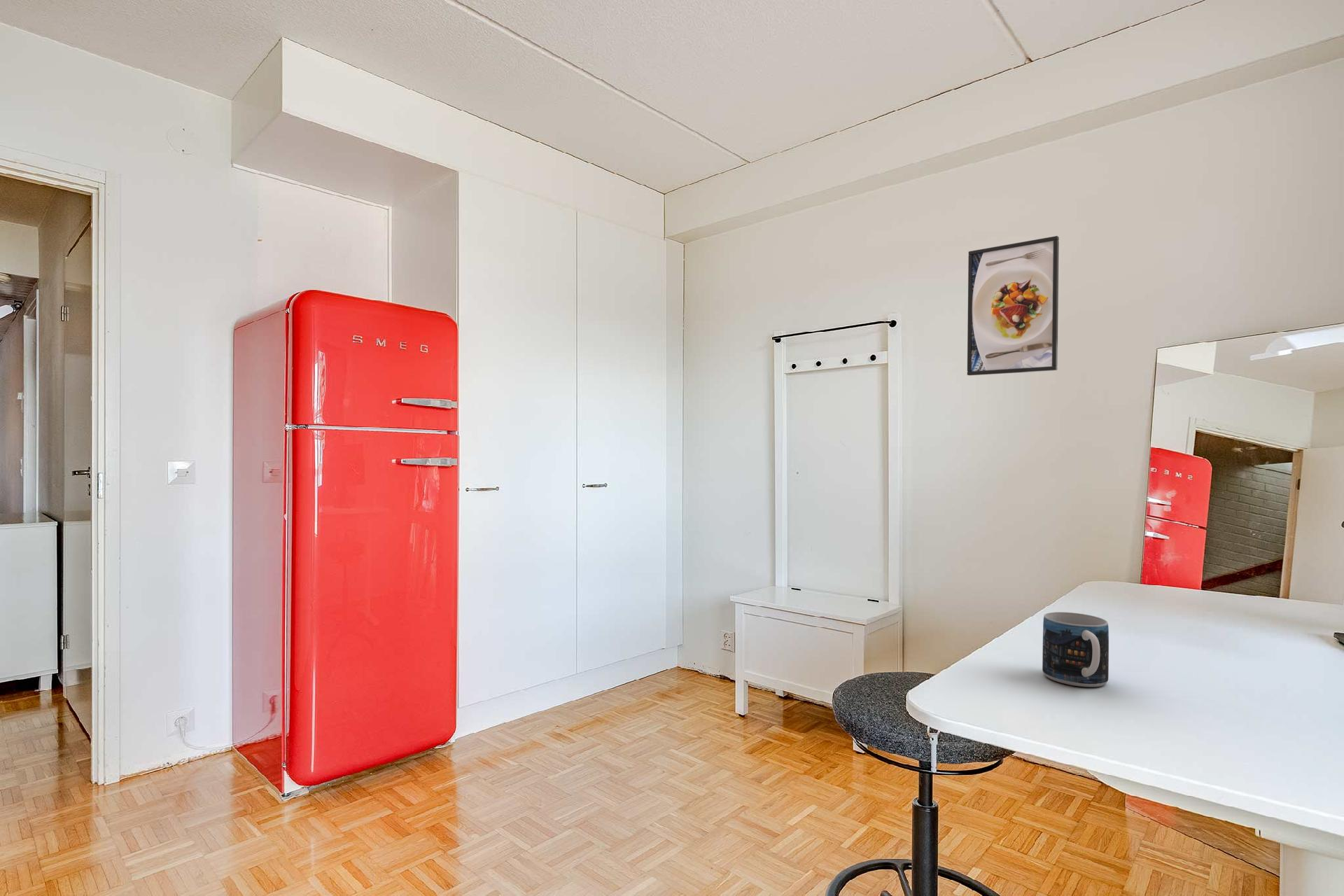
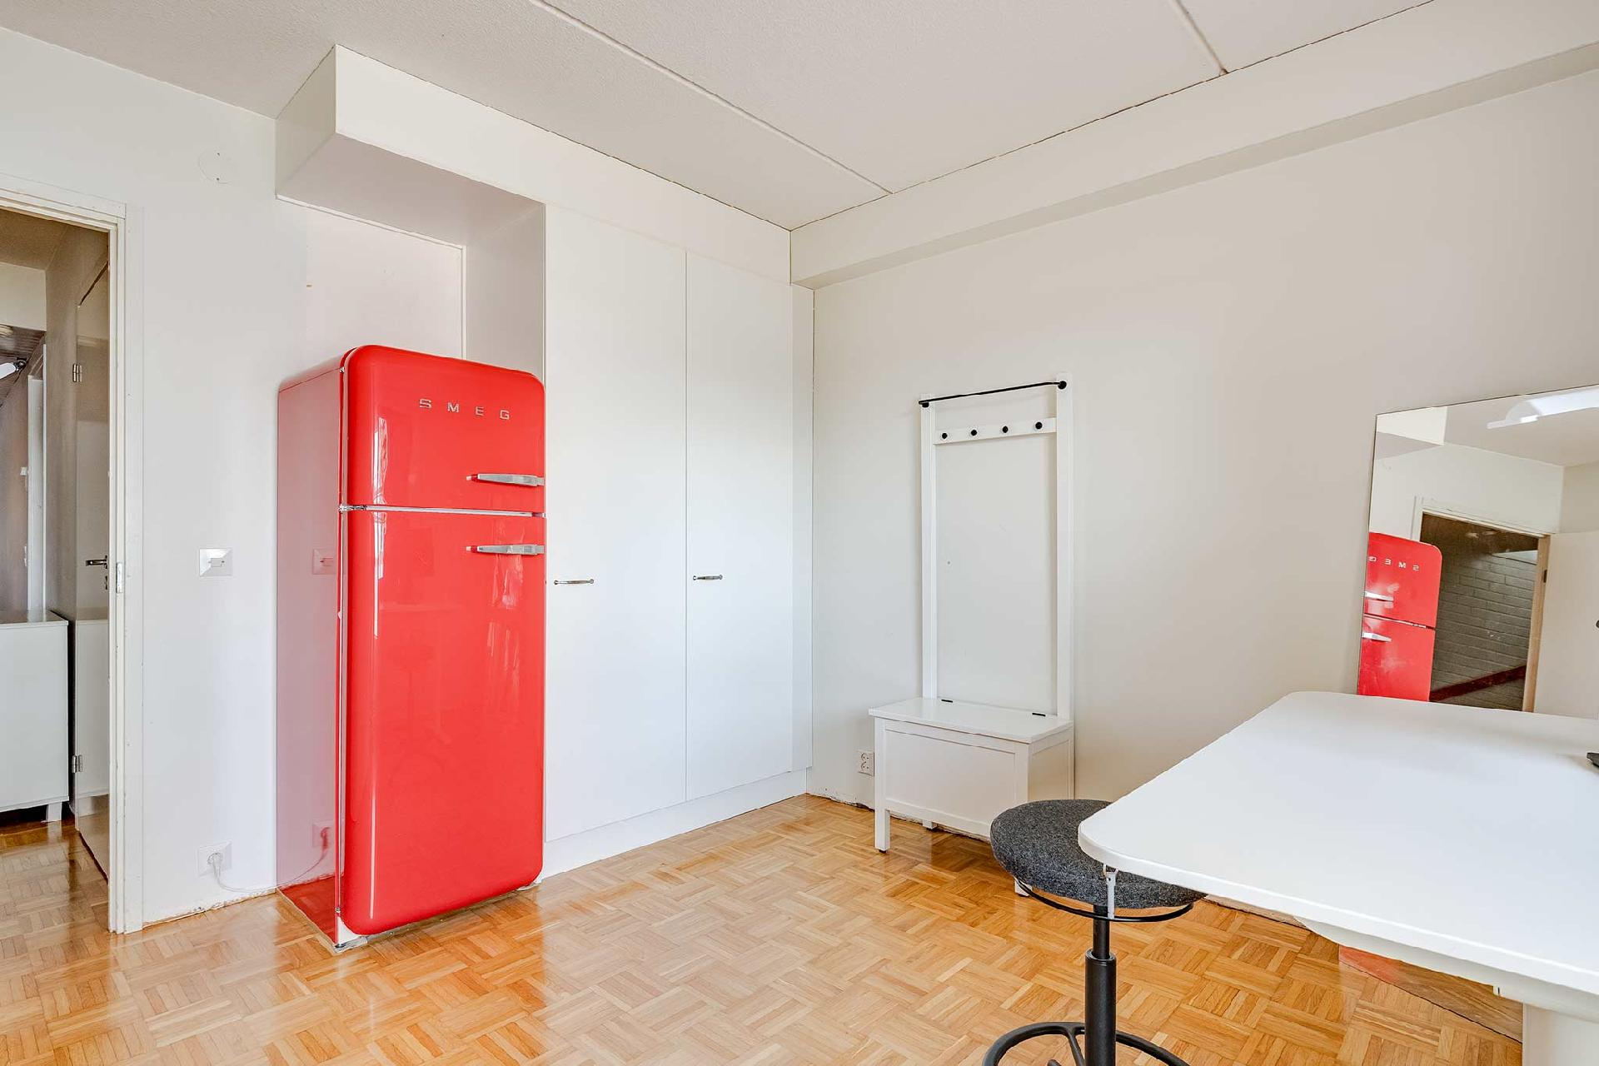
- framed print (1011, 308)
- mug (1080, 652)
